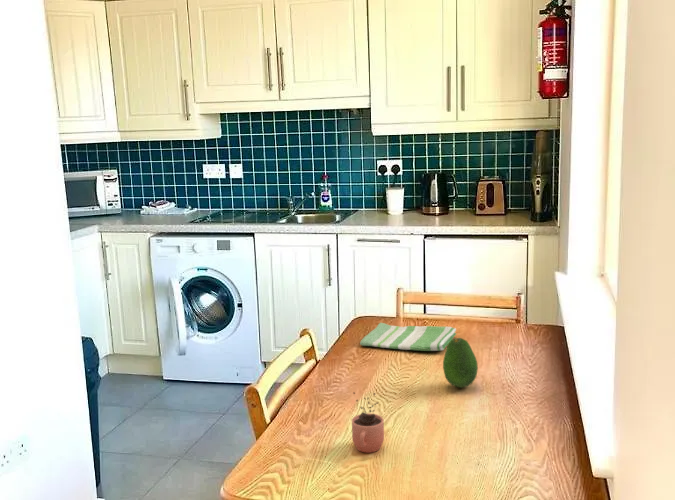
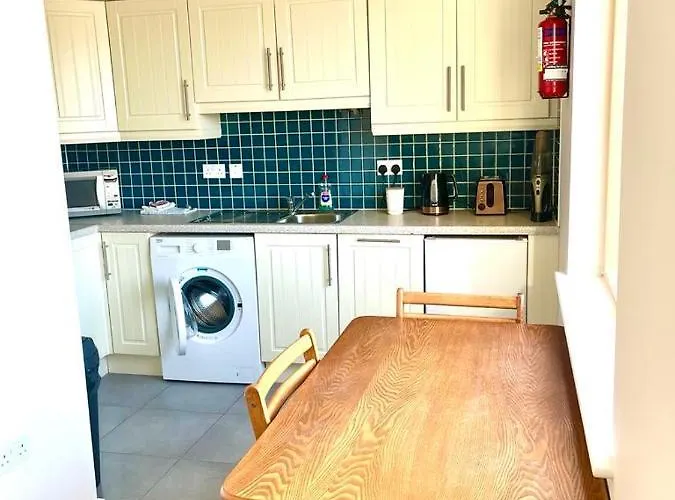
- dish towel (409, 336)
- cocoa (365, 422)
- fruit (460, 362)
